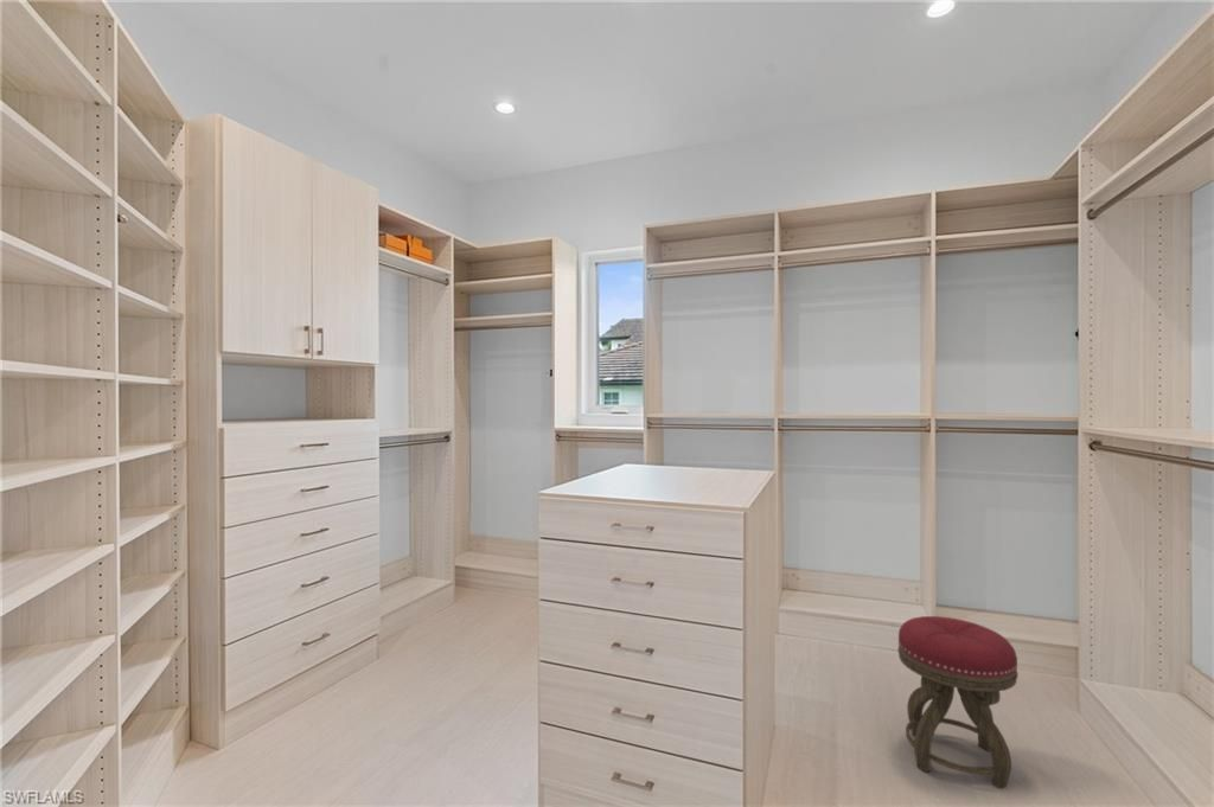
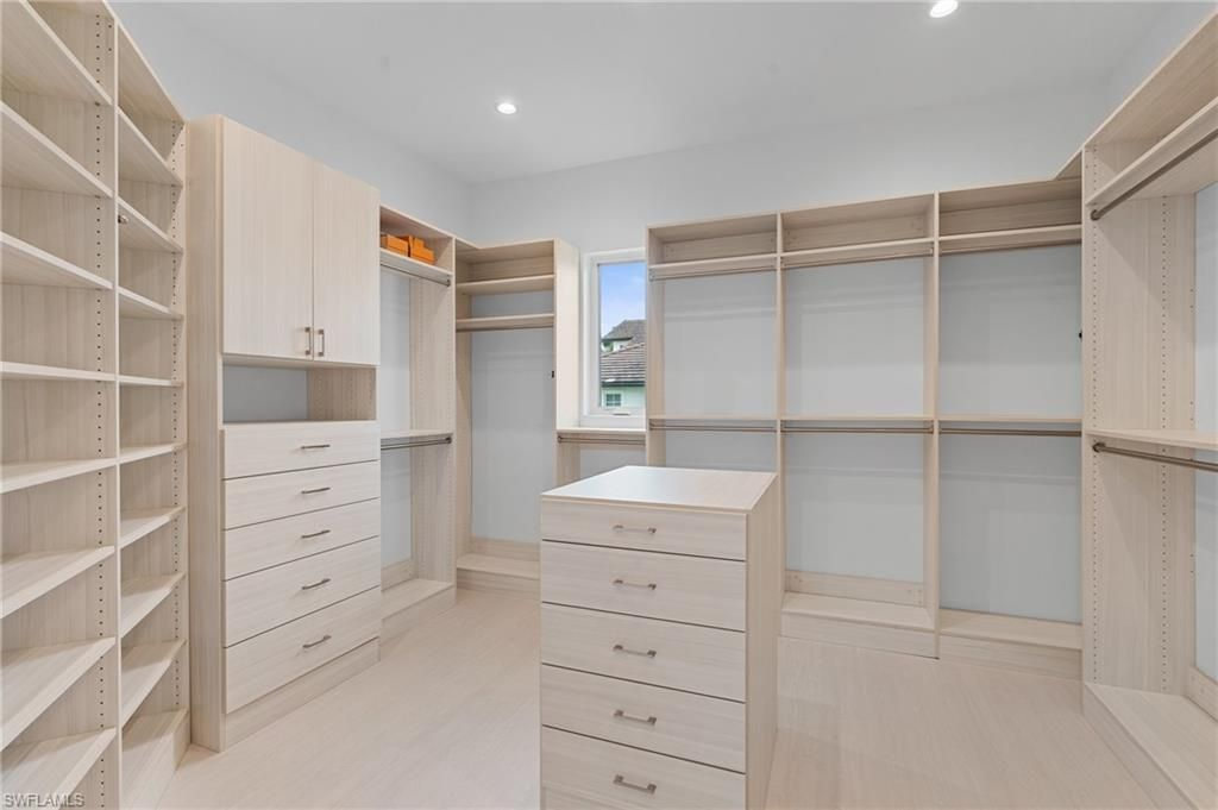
- stool (953, 692)
